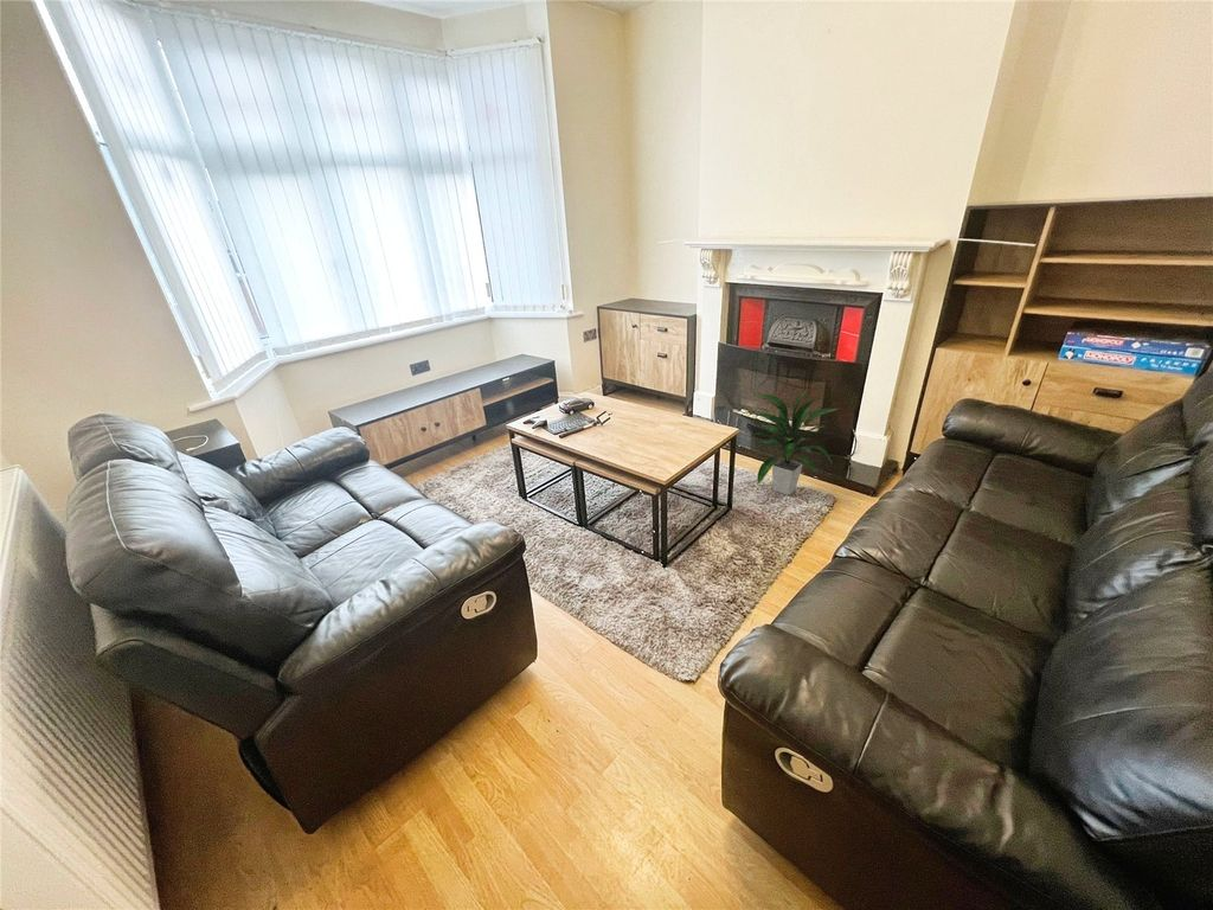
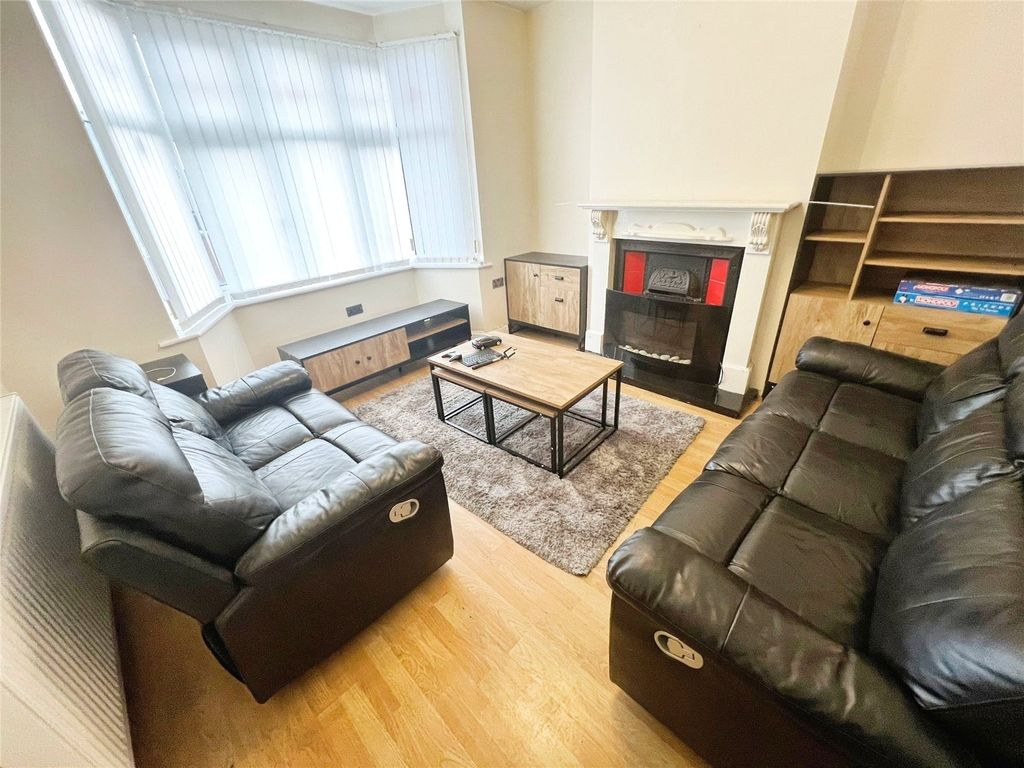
- indoor plant (785, 442)
